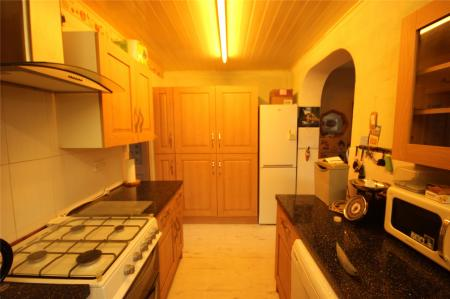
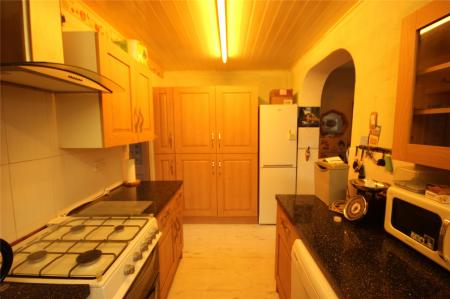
- banana (345, 259)
